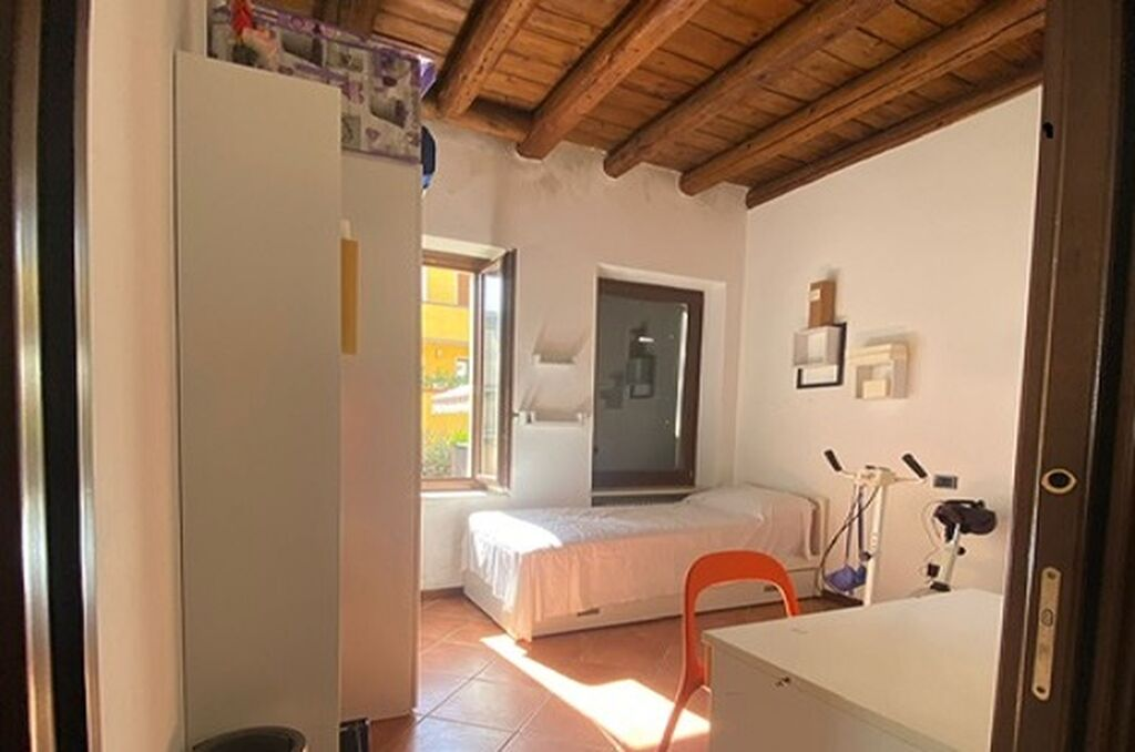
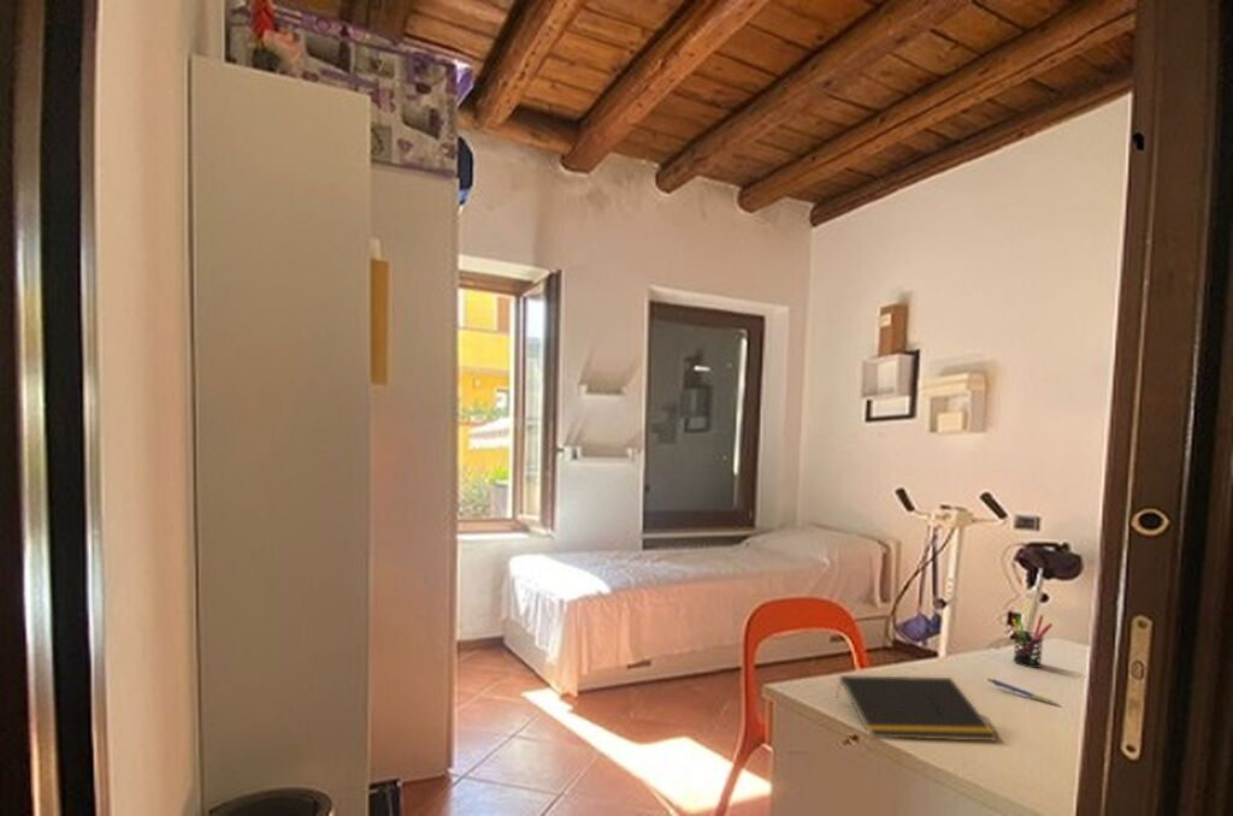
+ pen holder (1027, 638)
+ notepad (914, 706)
+ pen (1022, 692)
